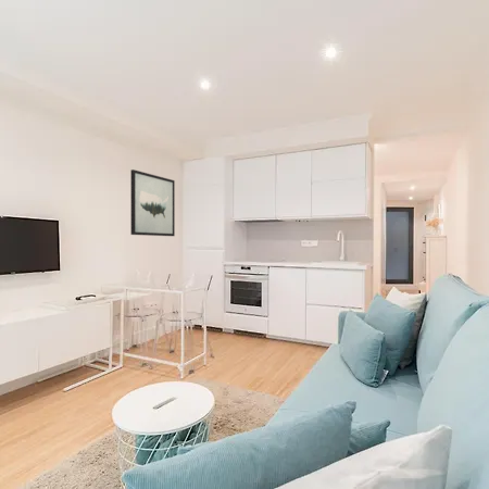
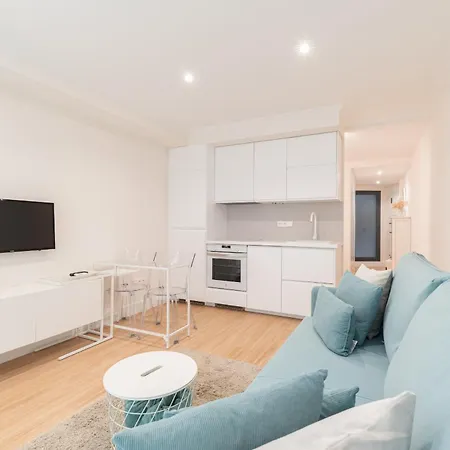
- wall art (154, 205)
